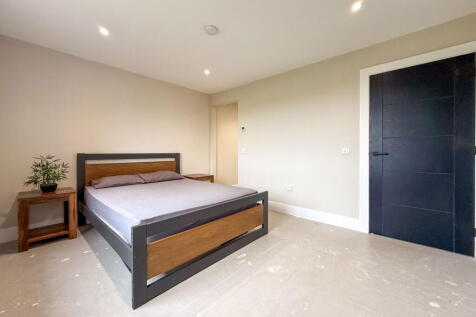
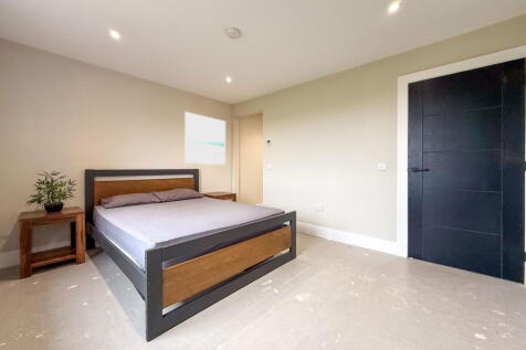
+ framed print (207, 140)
